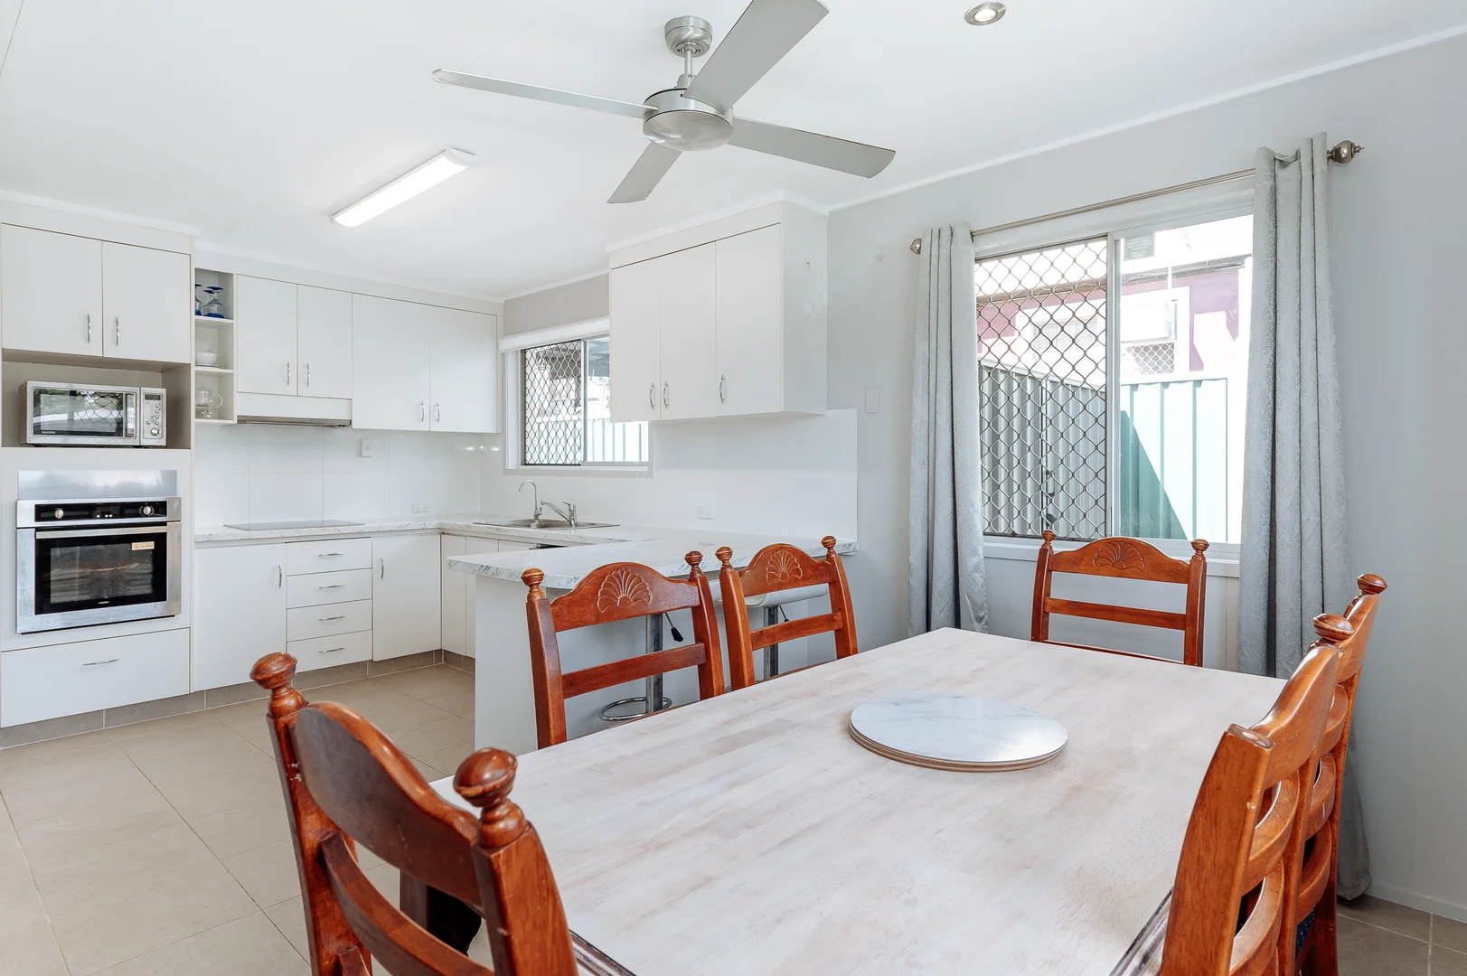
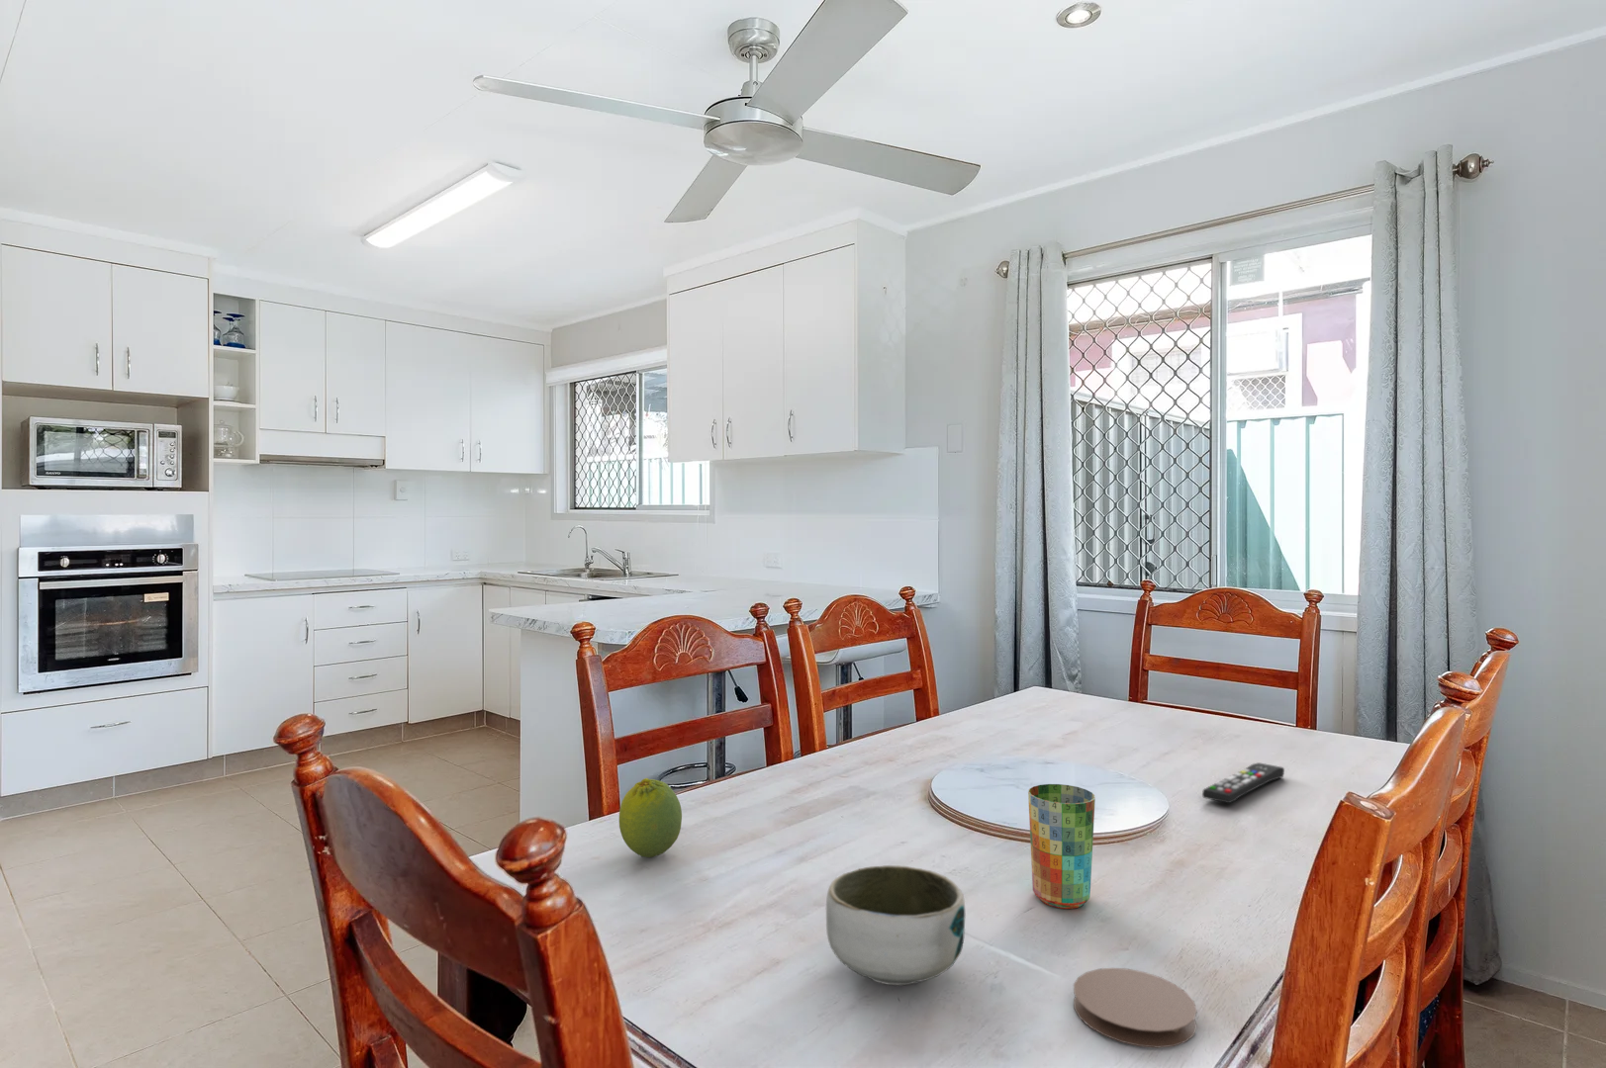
+ coaster (1133, 1005)
+ cup (1061, 845)
+ fruit (650, 815)
+ remote control (1245, 781)
+ bowl (894, 927)
